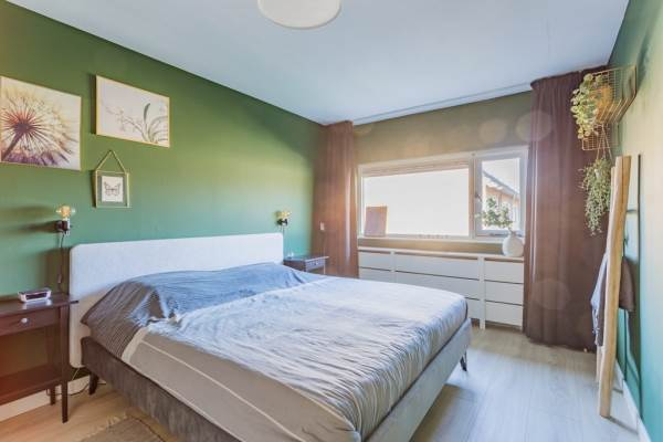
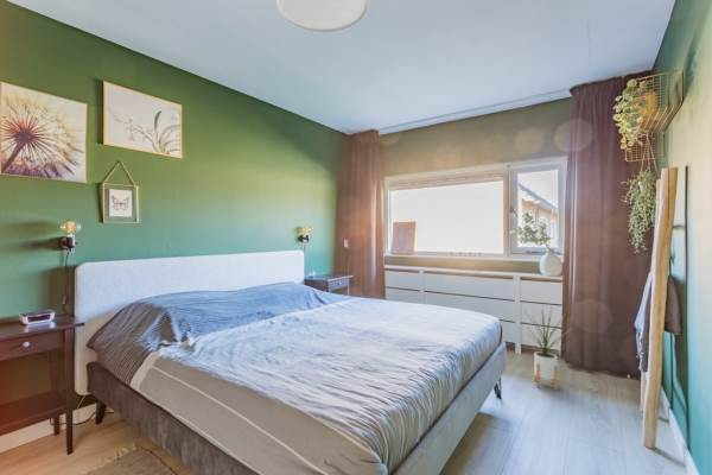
+ house plant (543, 346)
